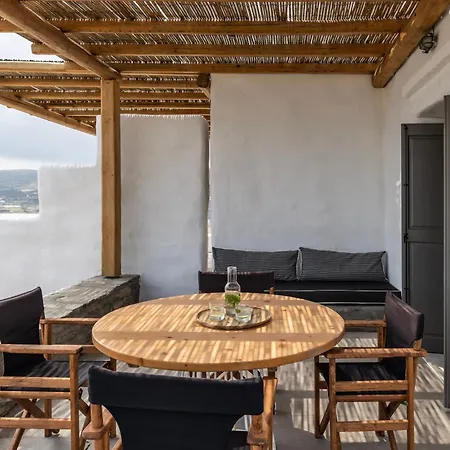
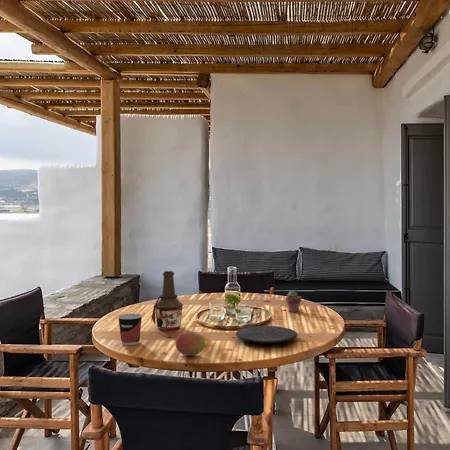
+ plate (266, 336)
+ potted succulent (293, 301)
+ bottle (167, 299)
+ fruit (190, 343)
+ cup (130, 329)
